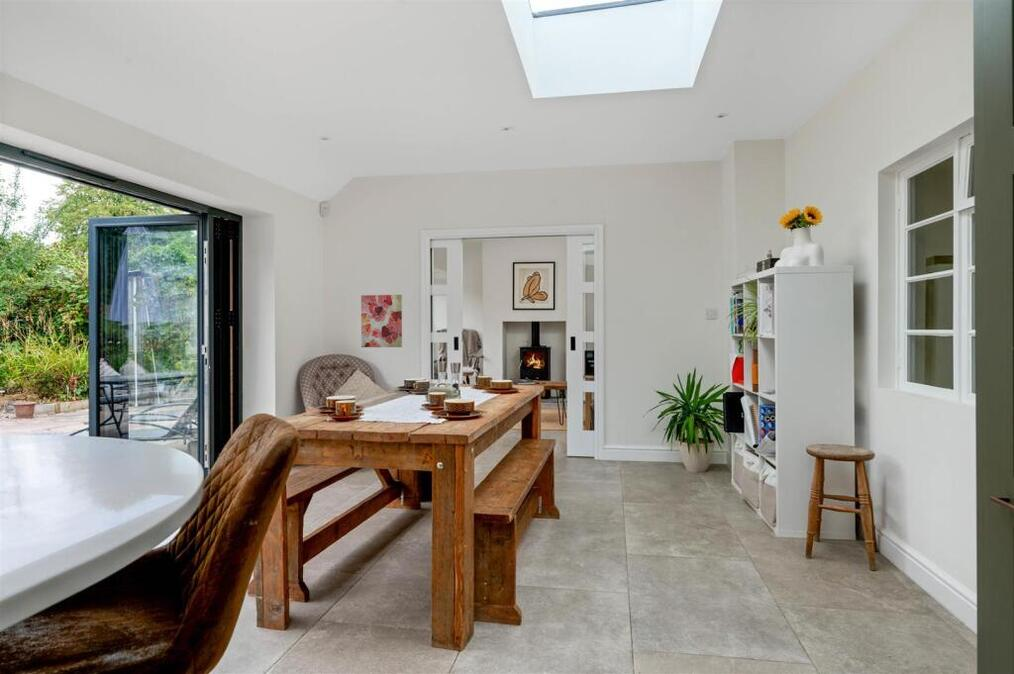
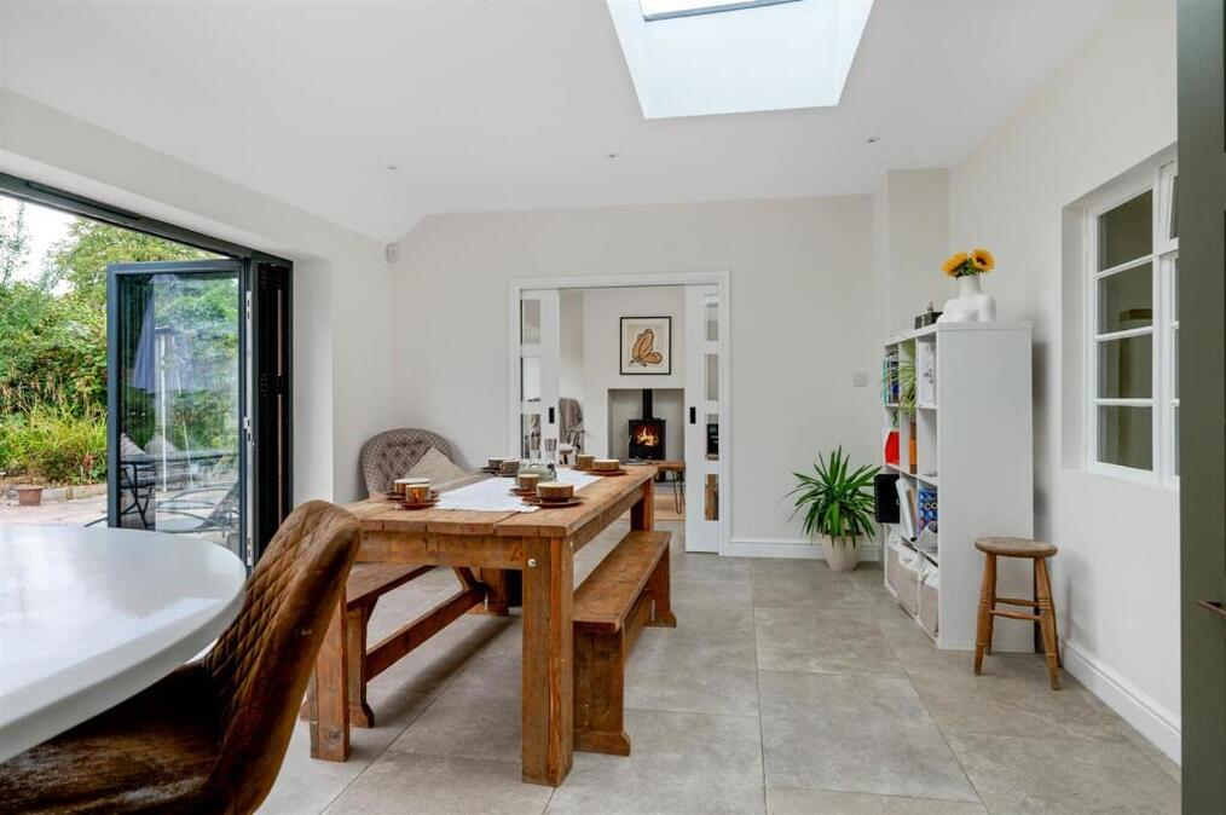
- wall art (381, 321)
